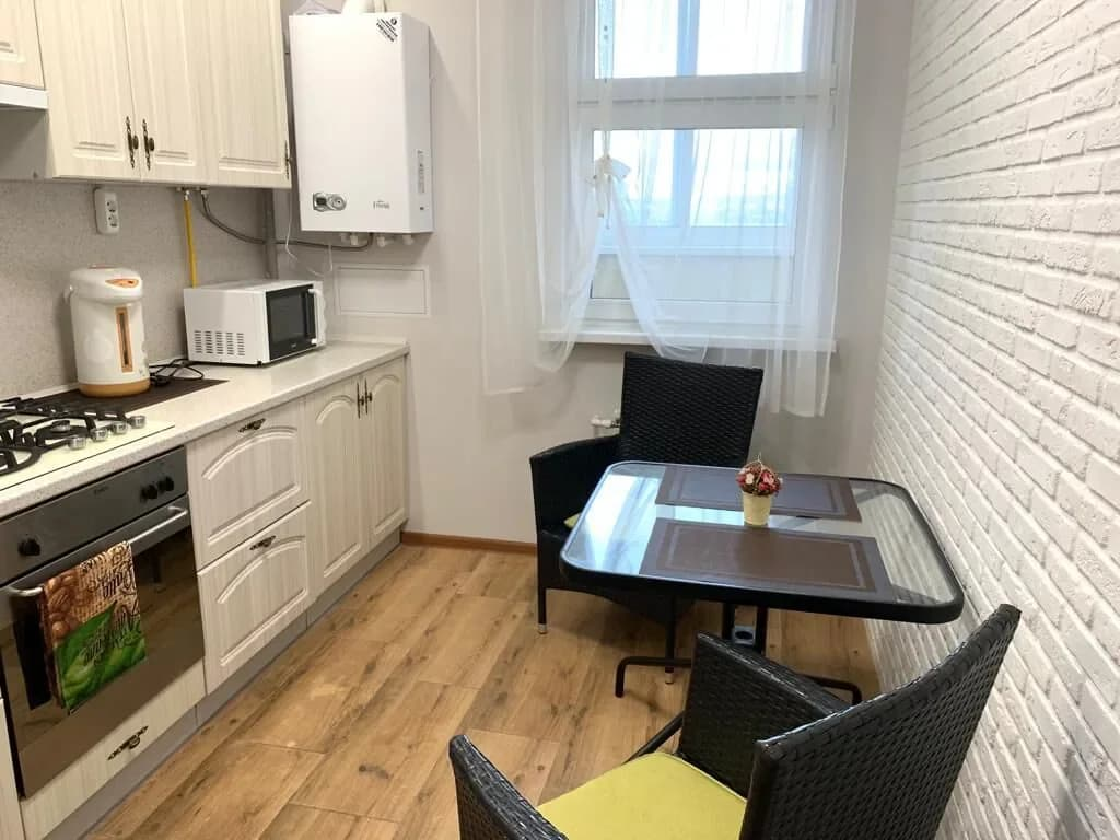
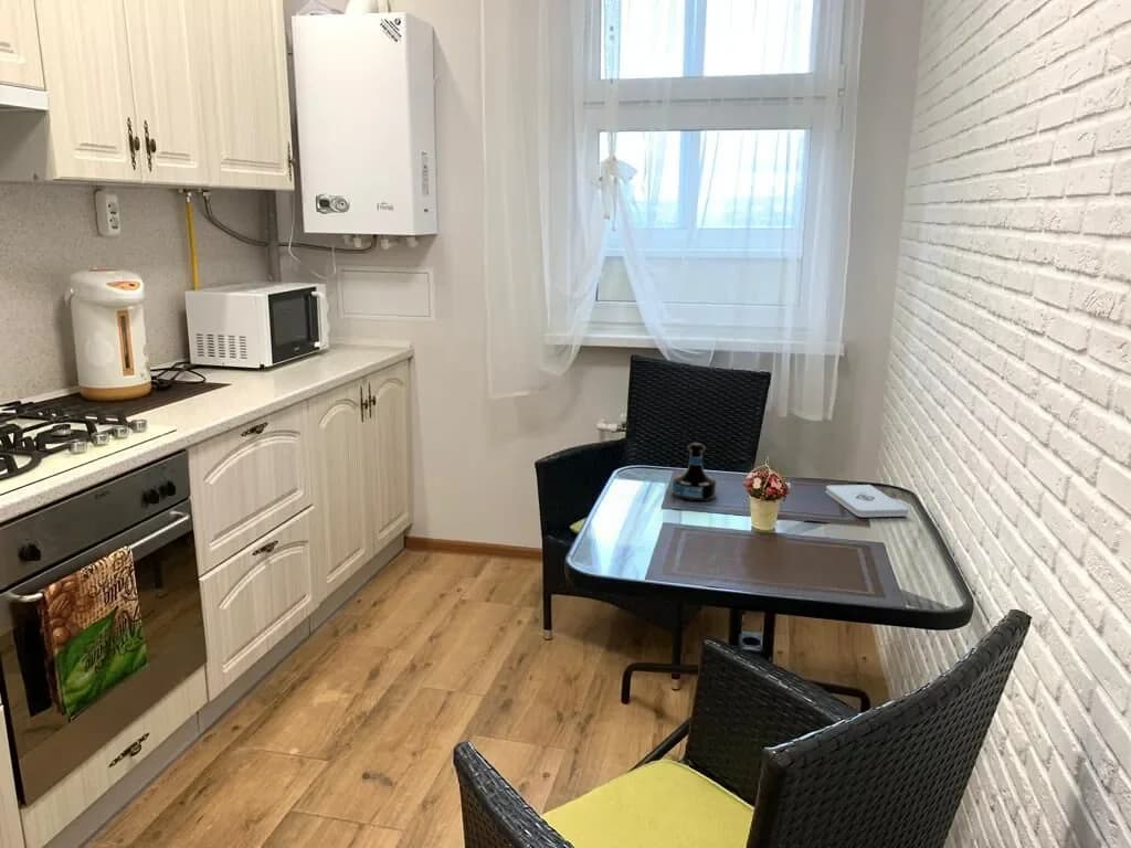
+ tequila bottle (695, 469)
+ notepad (864, 499)
